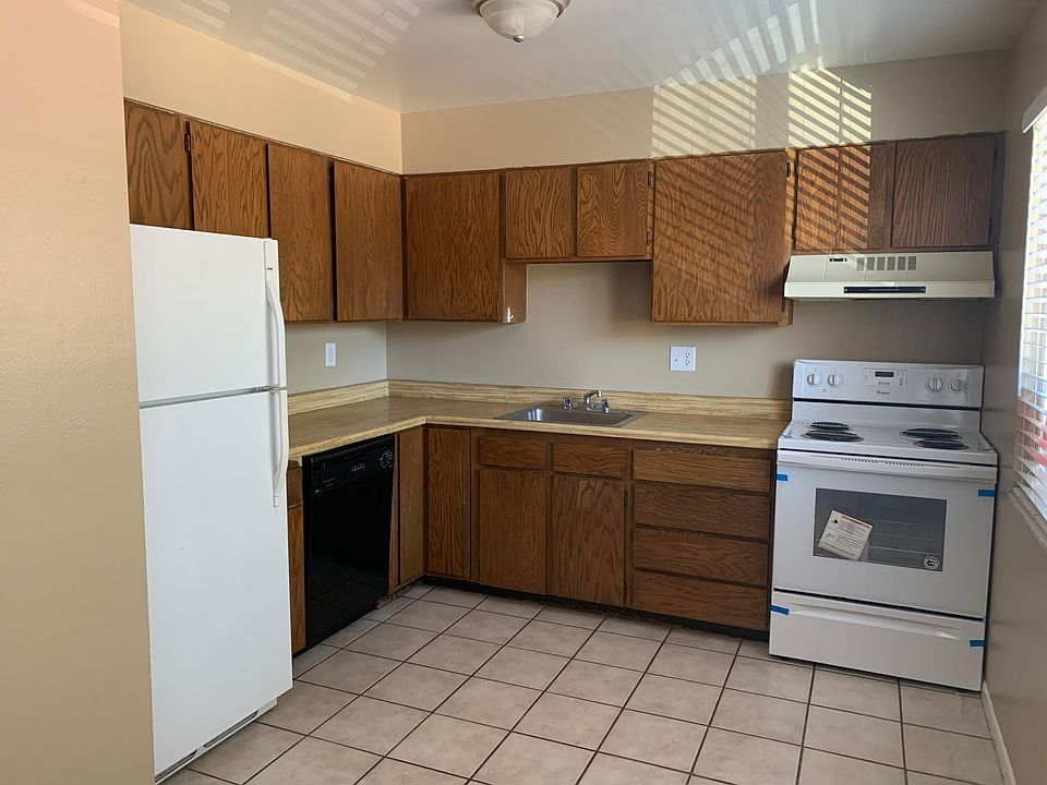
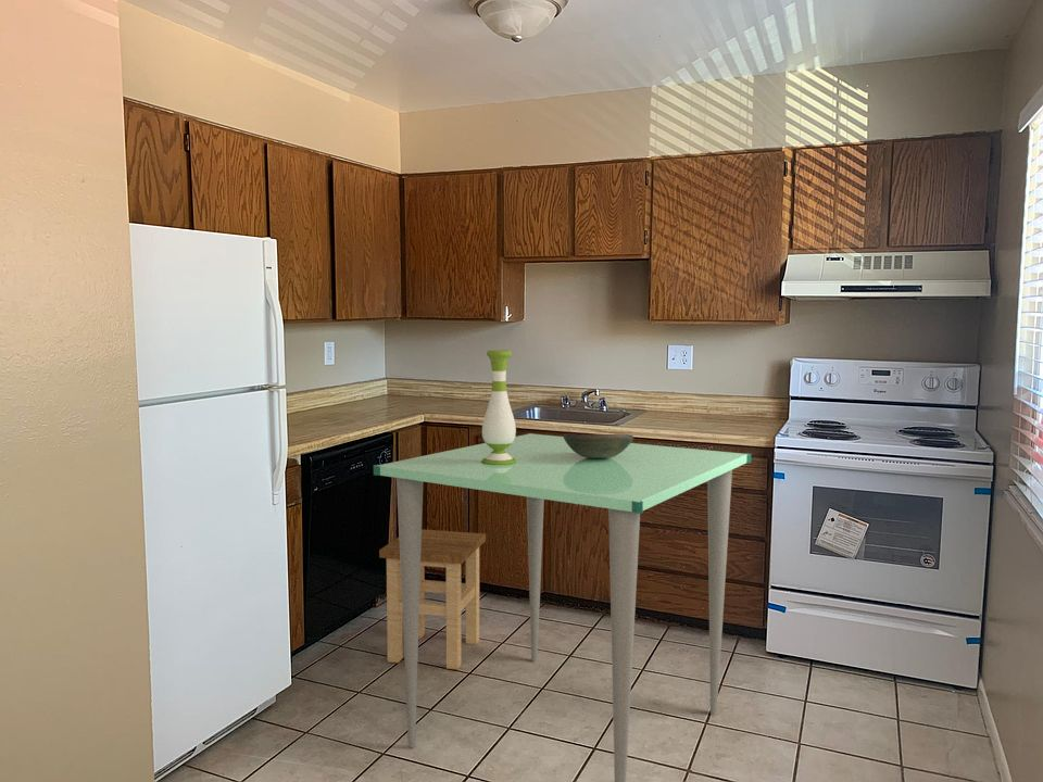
+ dining table (539, 596)
+ vase (499, 405)
+ stool (435, 592)
+ bowl (598, 443)
